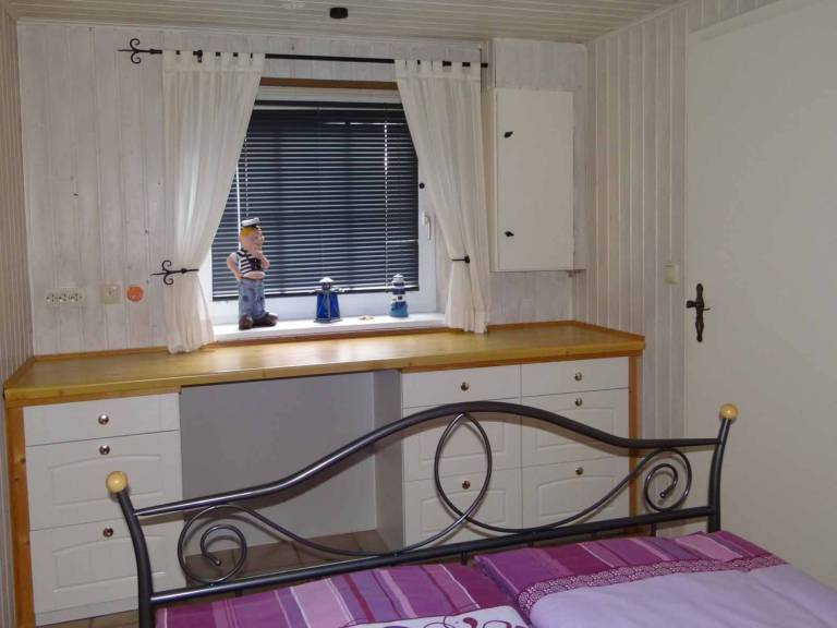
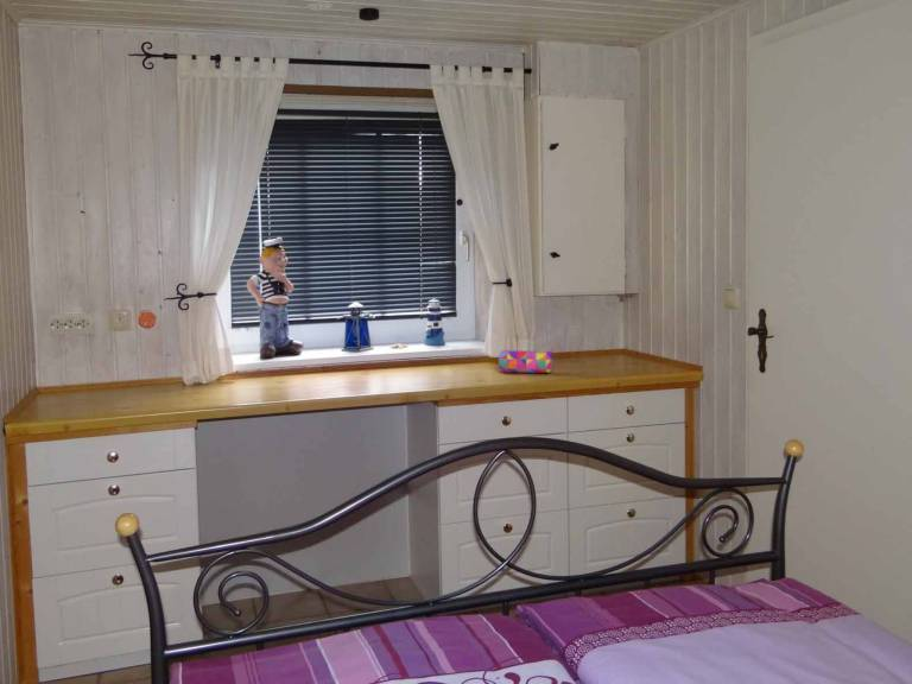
+ pencil case (526, 361)
